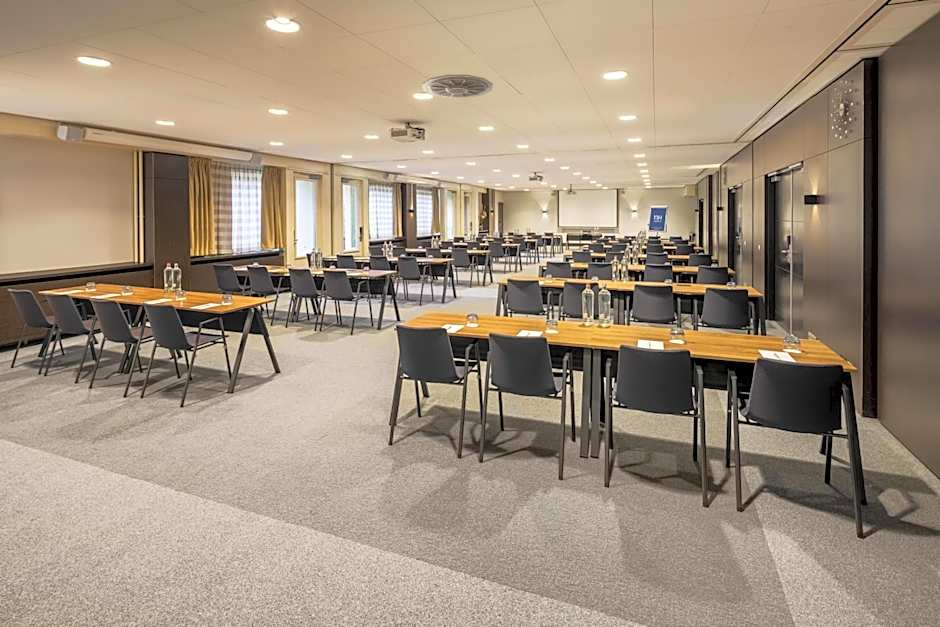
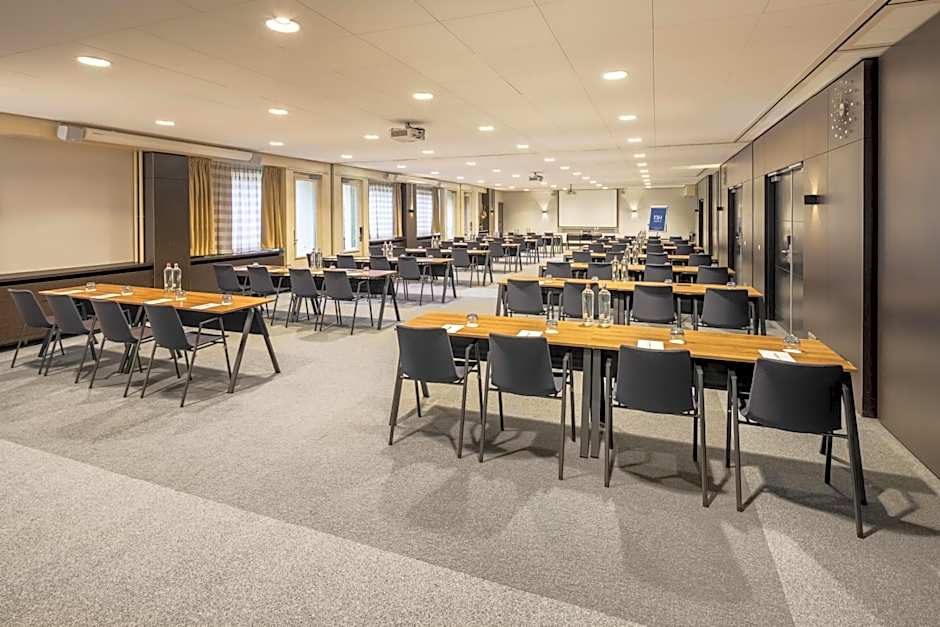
- ceiling vent (457, 88)
